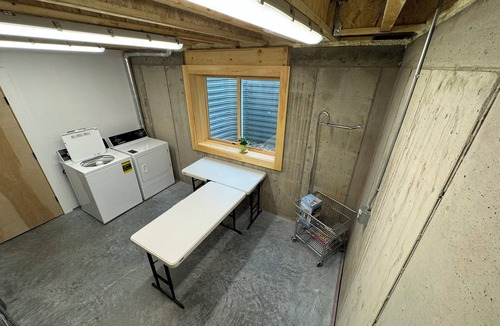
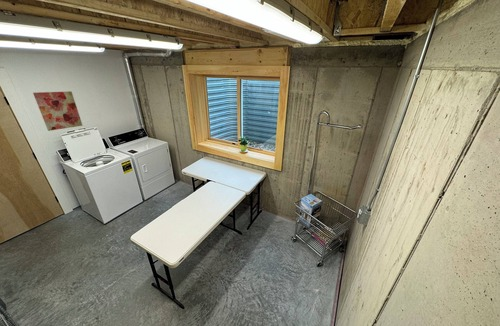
+ wall art (60, 110)
